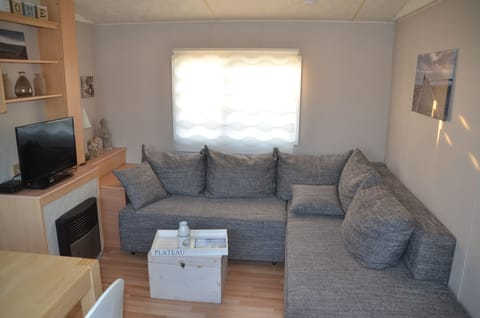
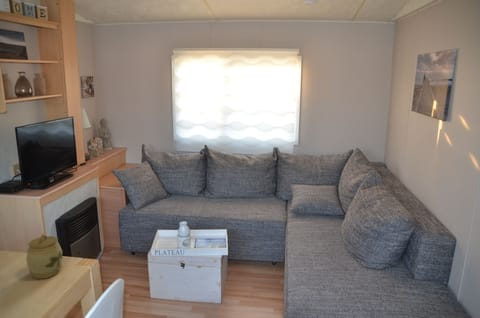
+ jar (44, 253)
